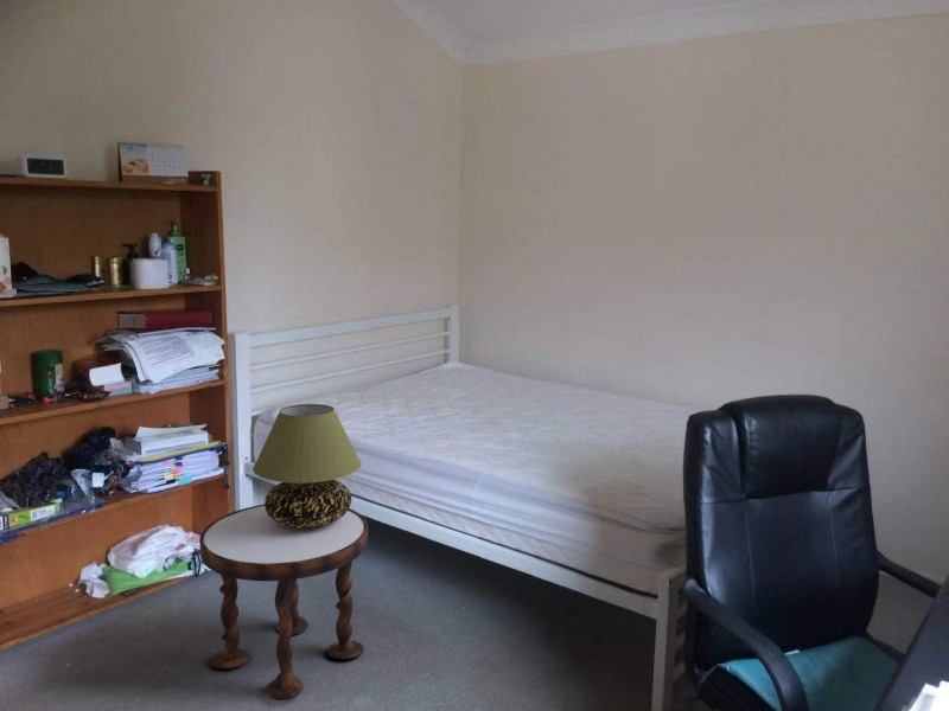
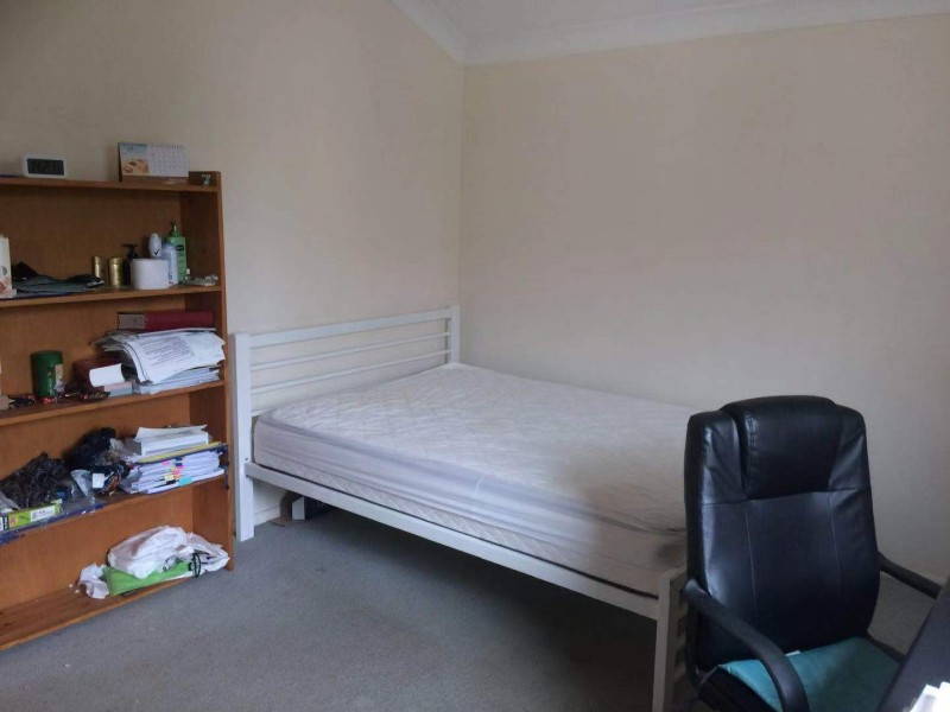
- table lamp (307, 463)
- side table (287, 594)
